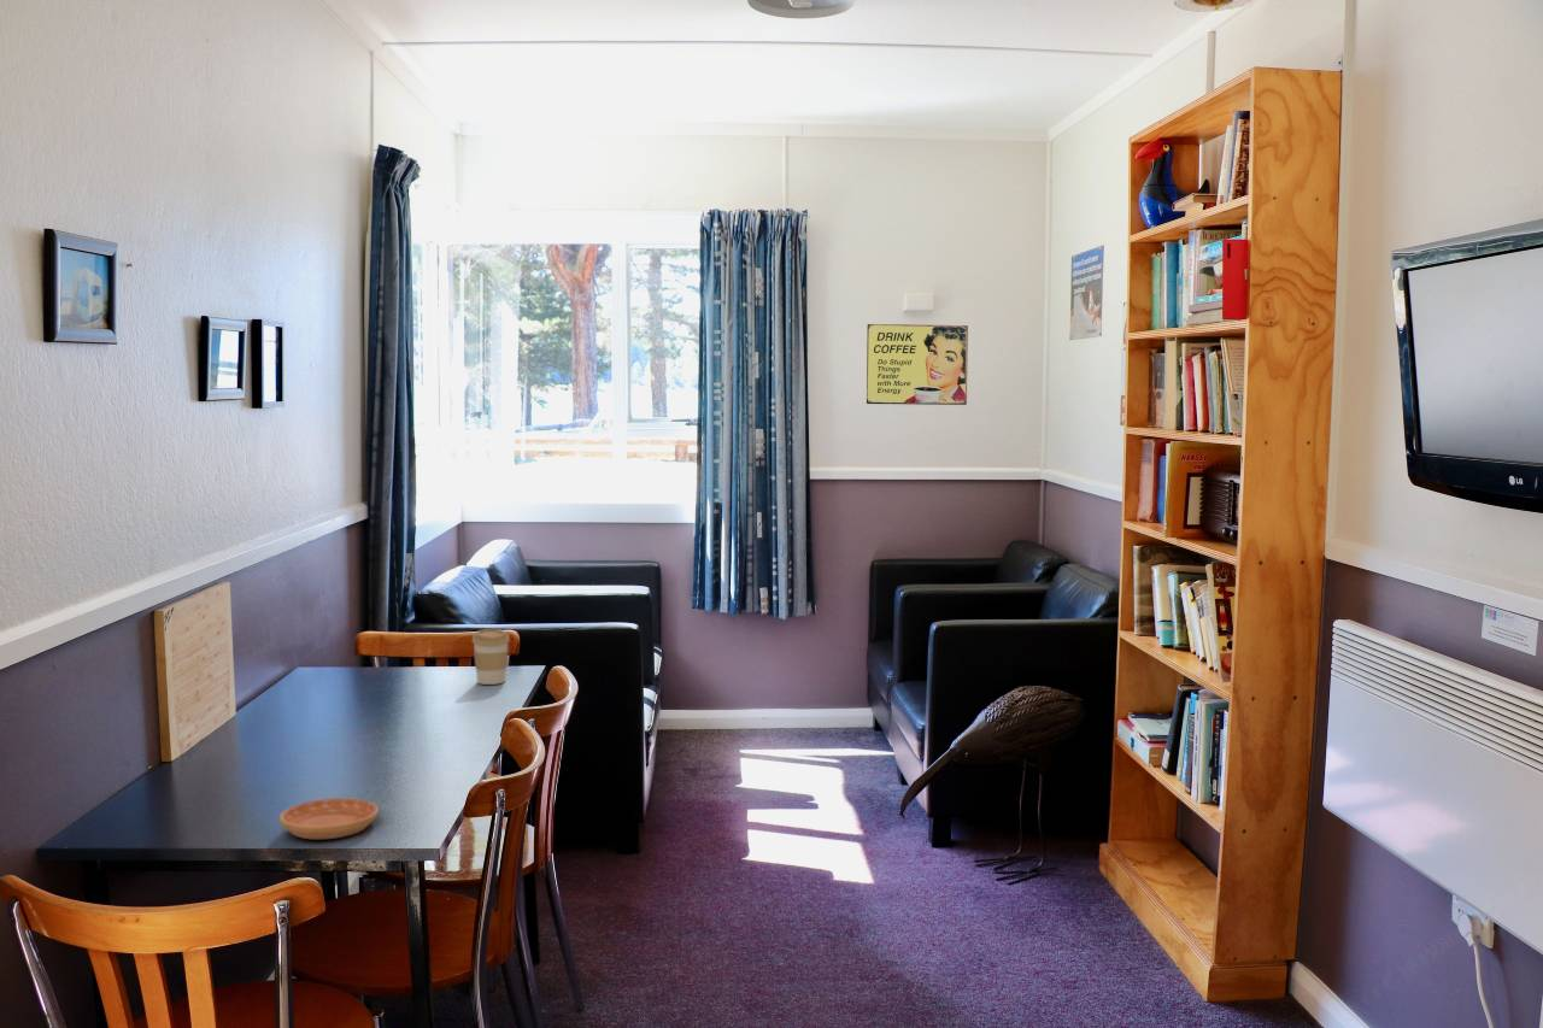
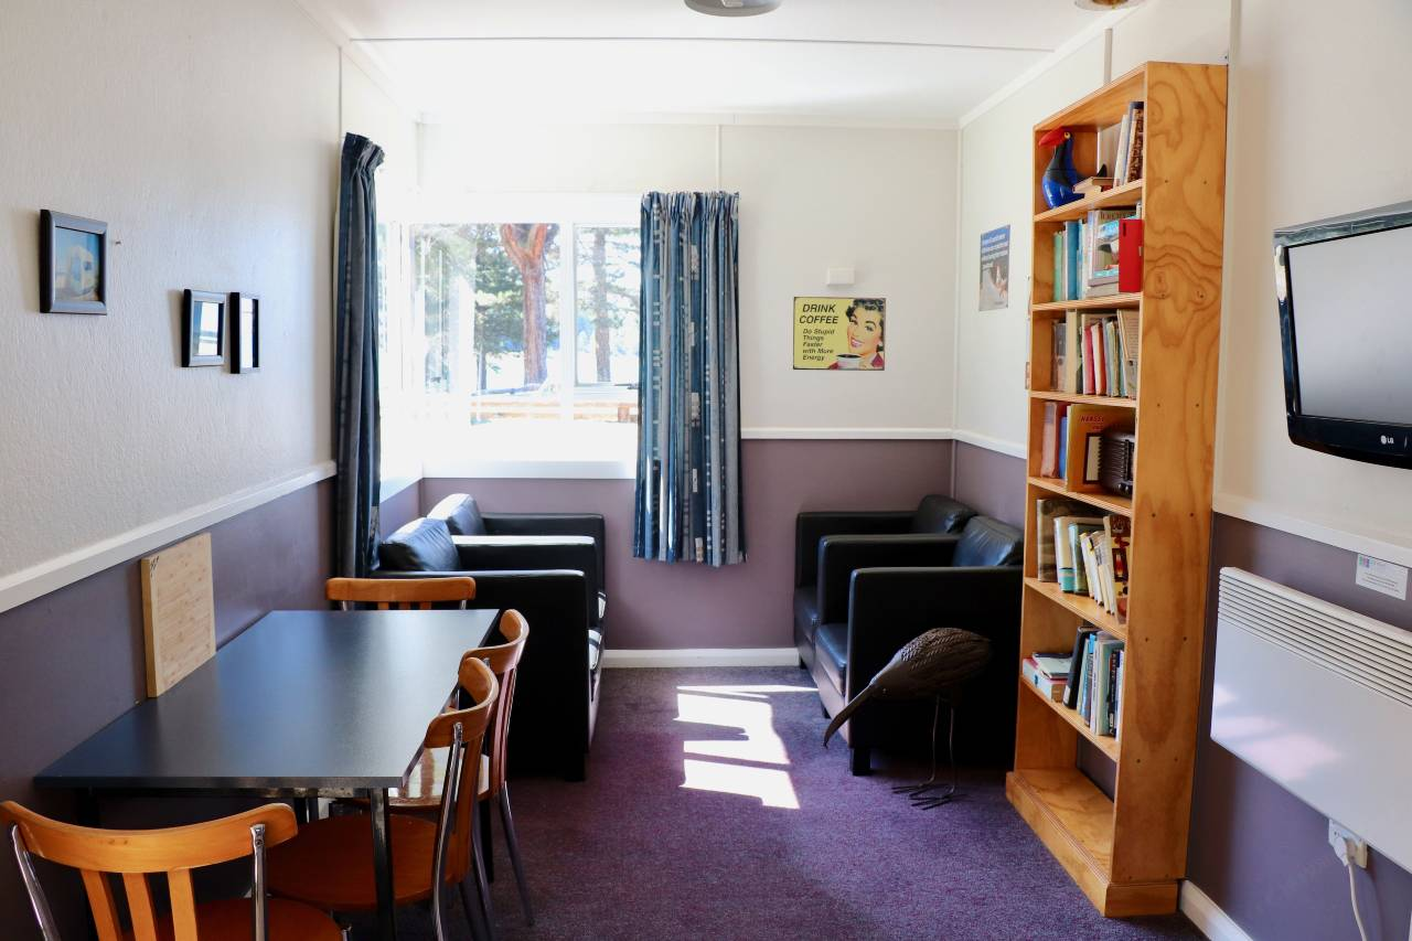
- coffee cup (491, 656)
- saucer (329, 820)
